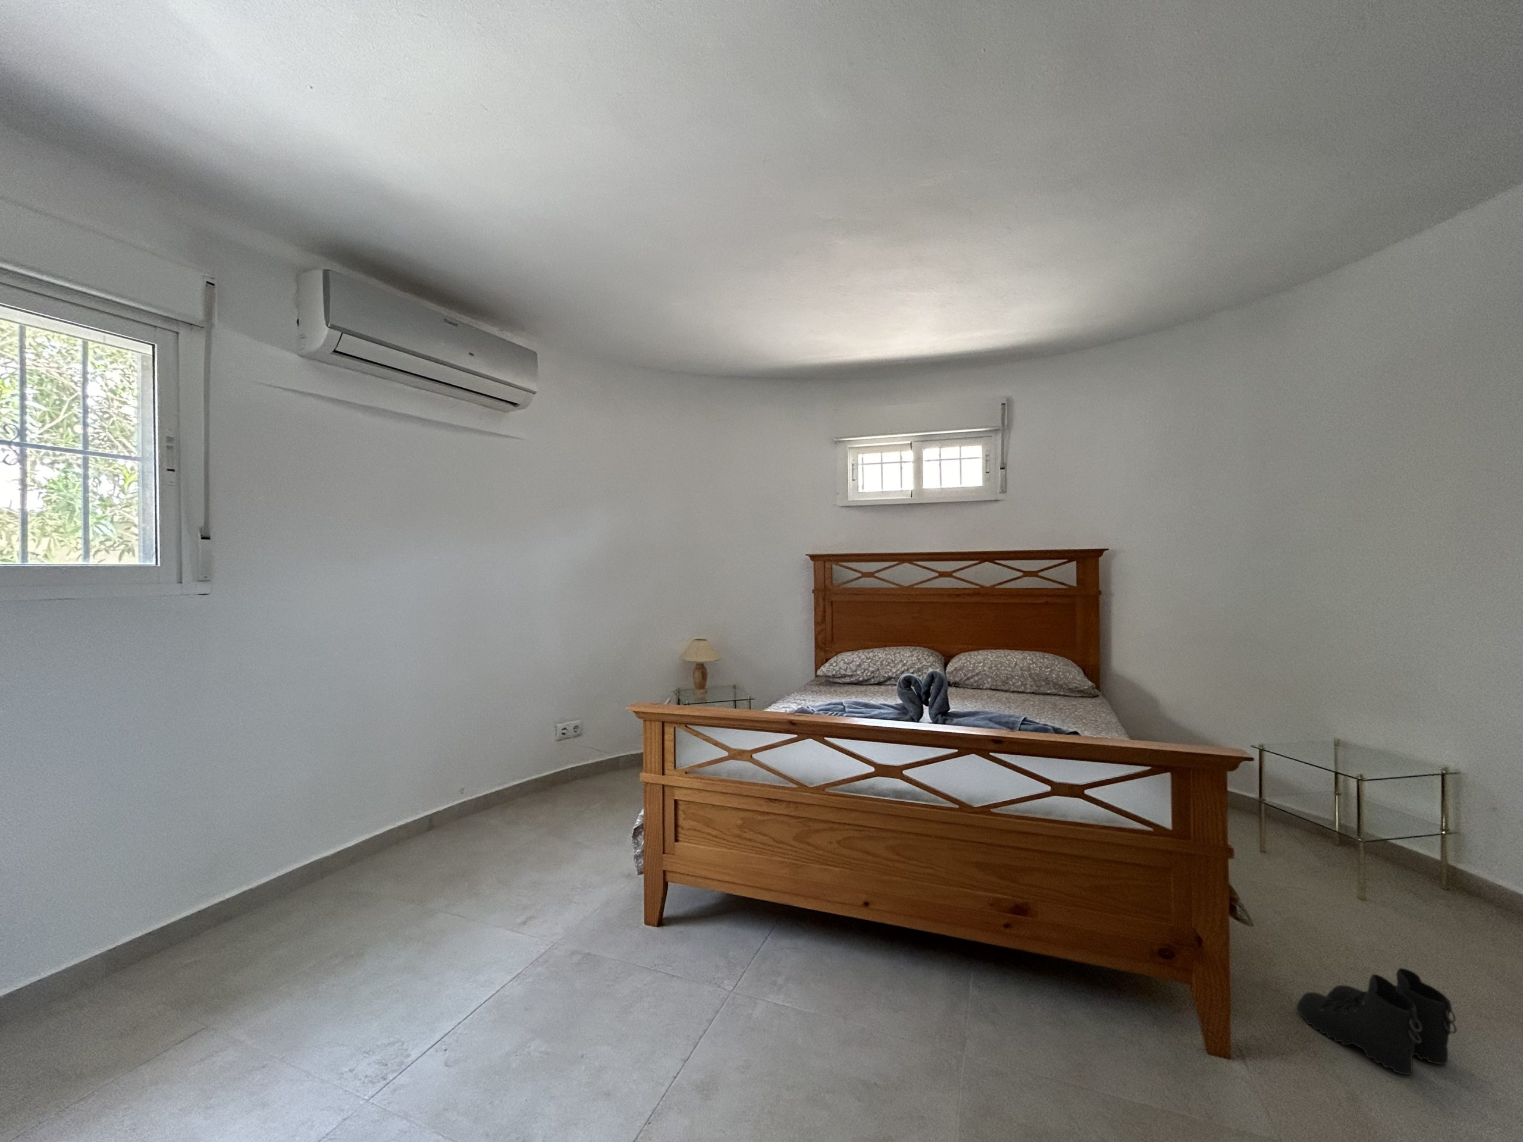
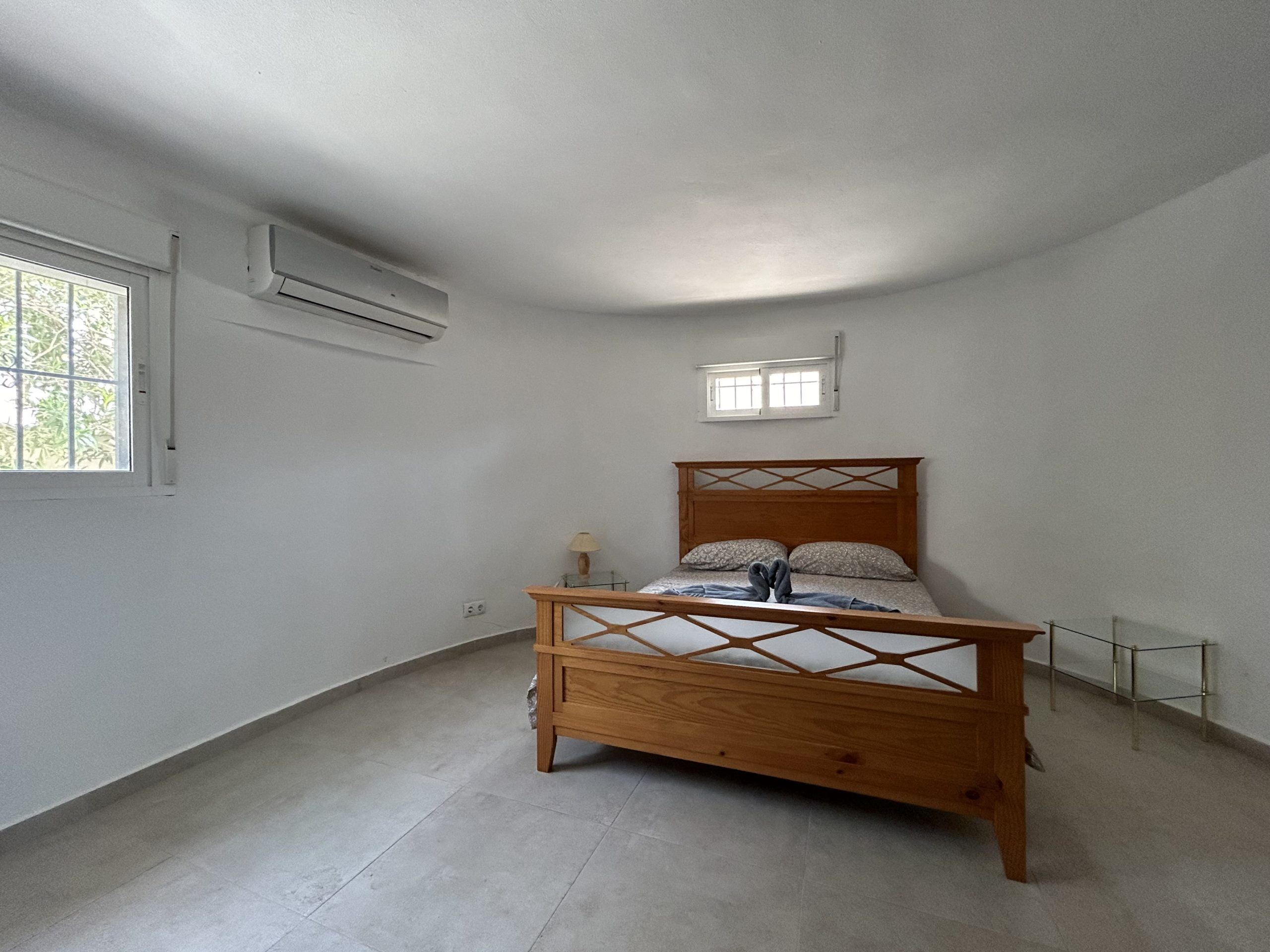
- boots (1371, 1000)
